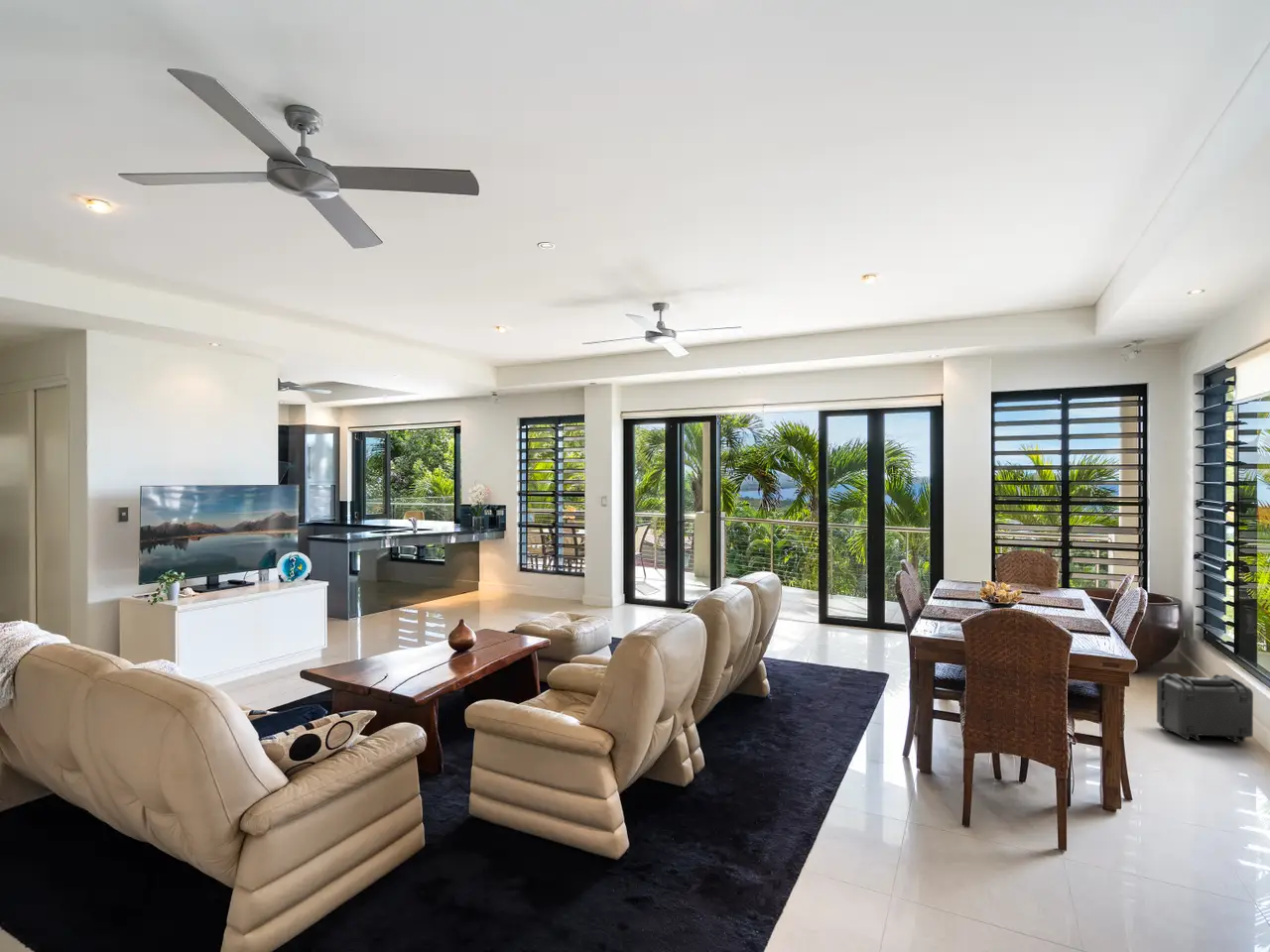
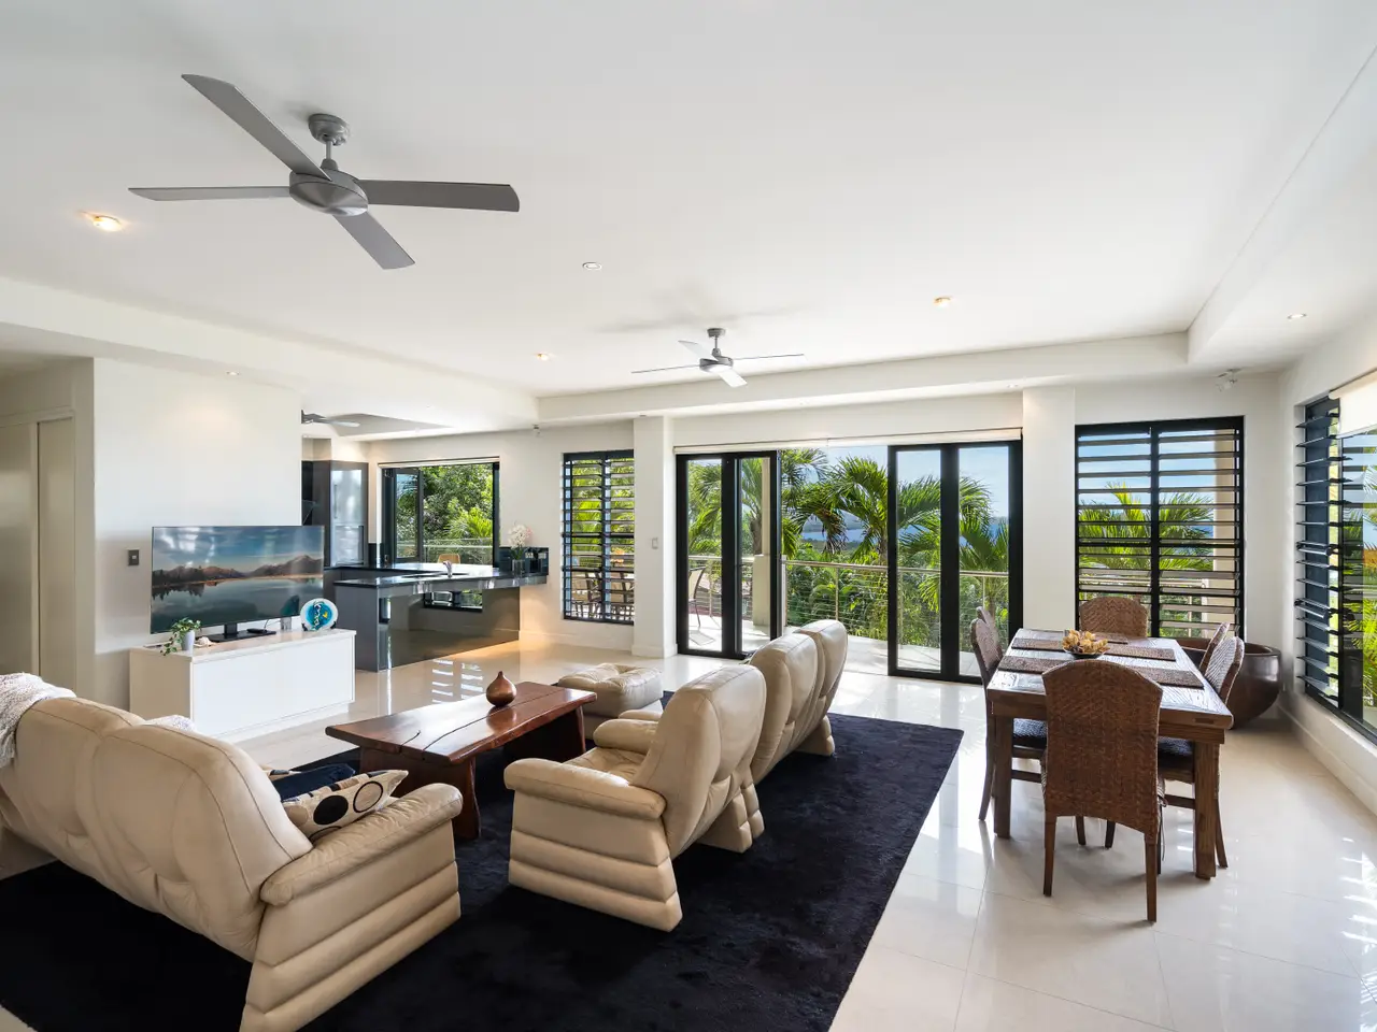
- backpack (1203, 705)
